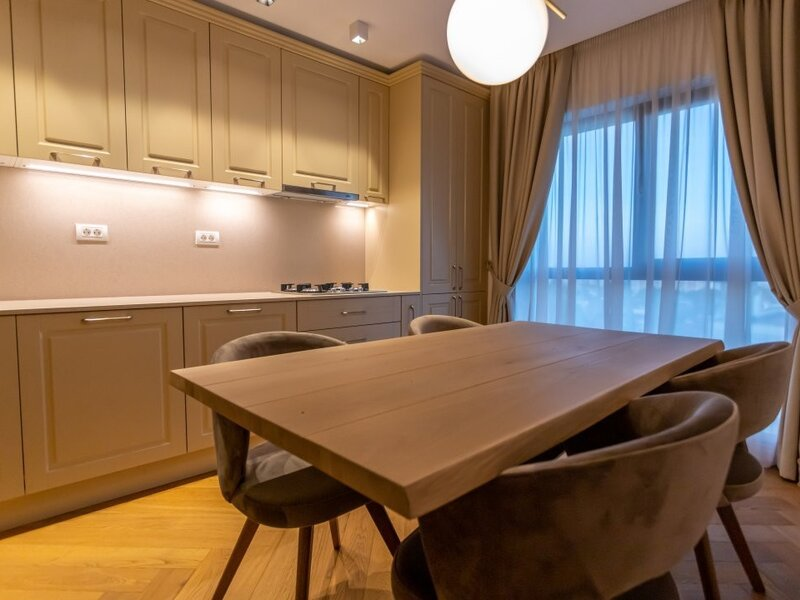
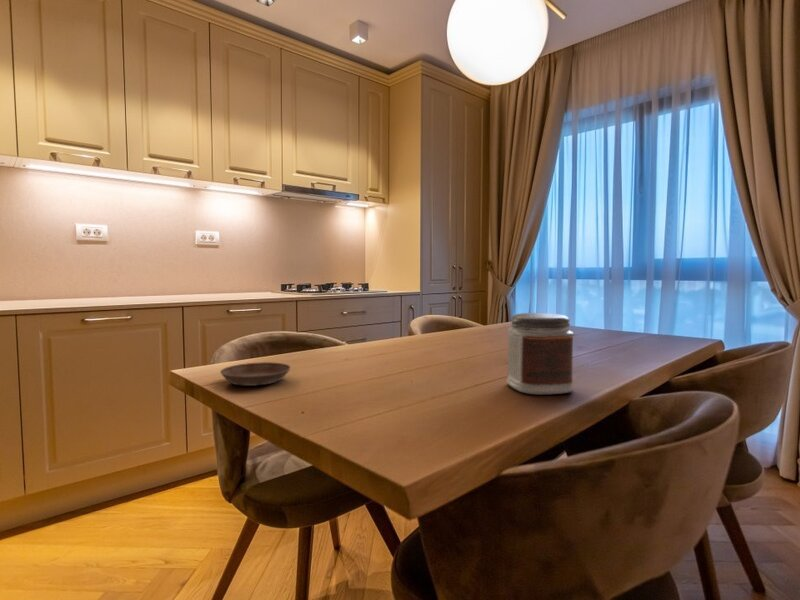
+ saucer (256, 374)
+ jar (539, 351)
